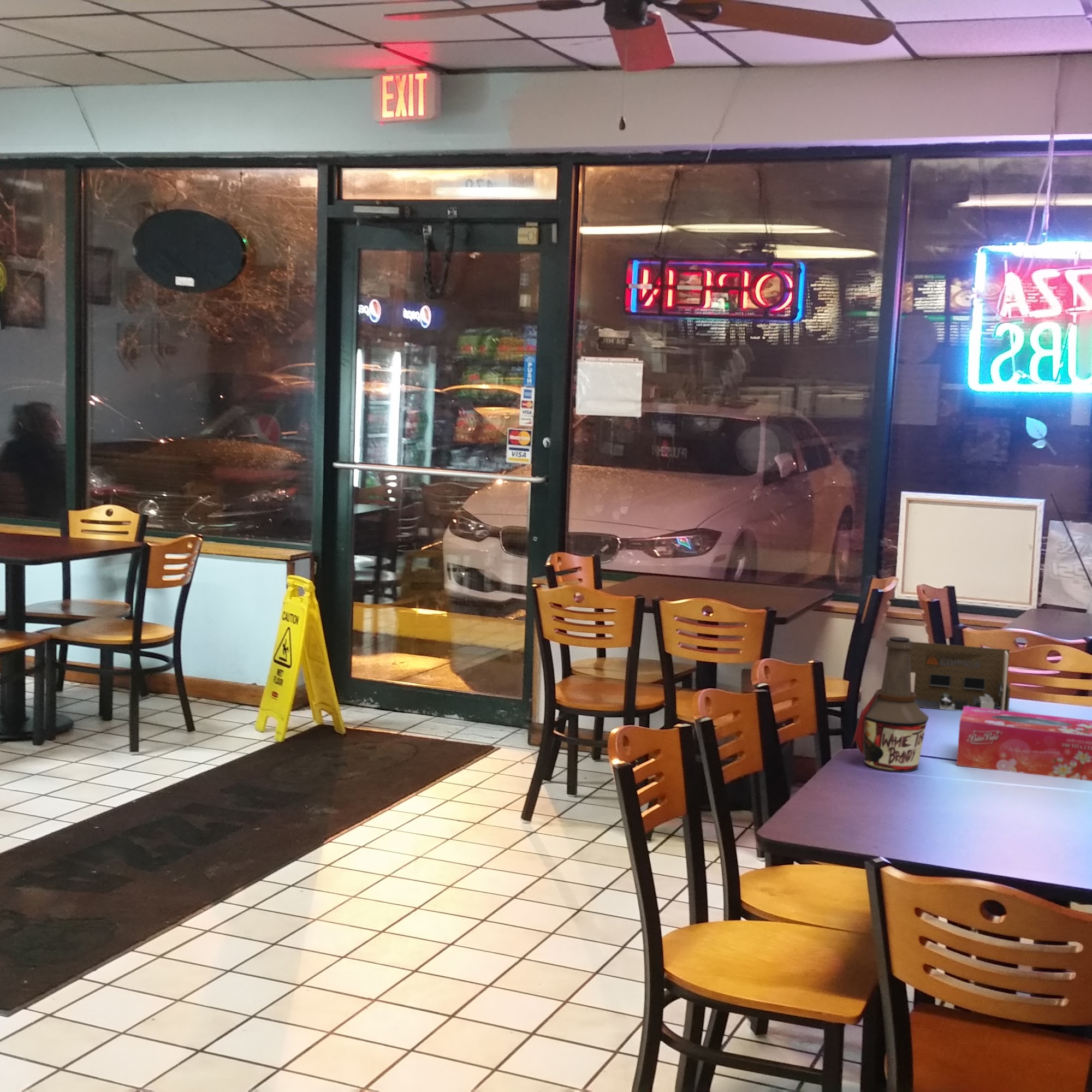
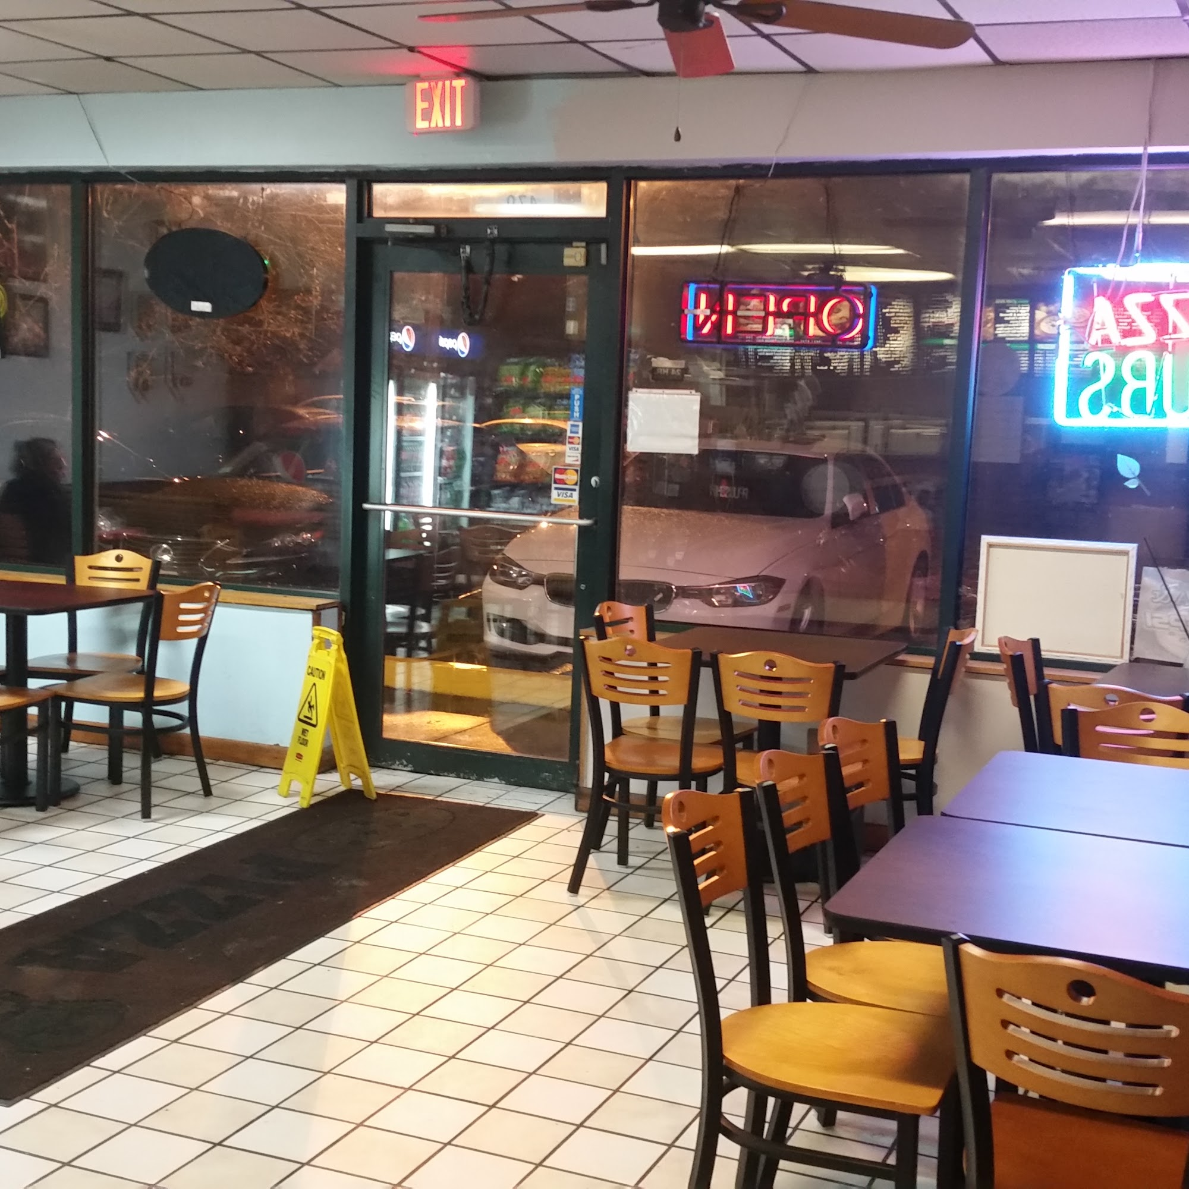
- tissue box (1029, 743)
- bottle (892, 702)
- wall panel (953, 677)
